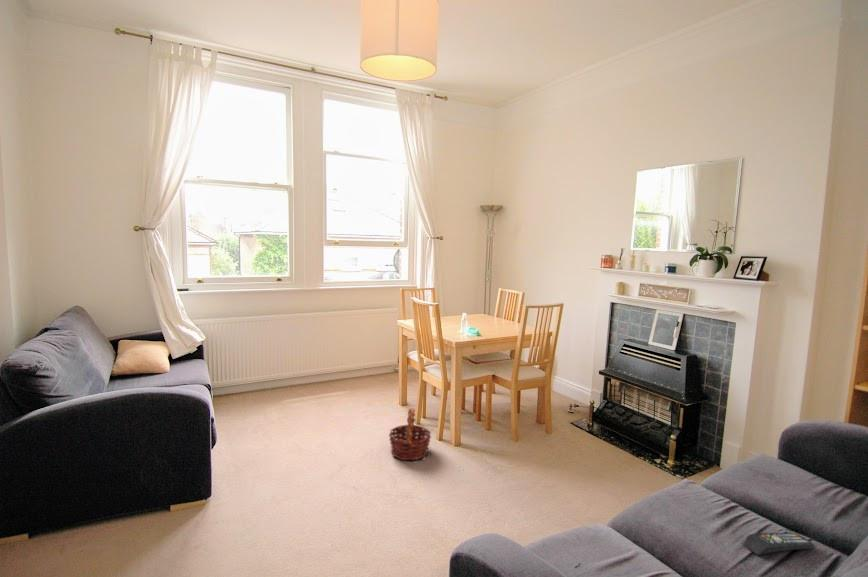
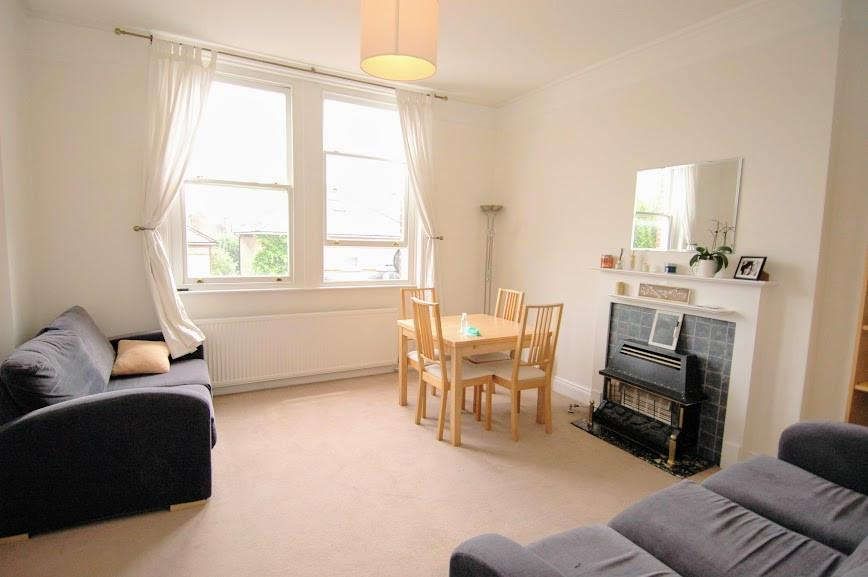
- basket (410, 430)
- remote control (778, 542)
